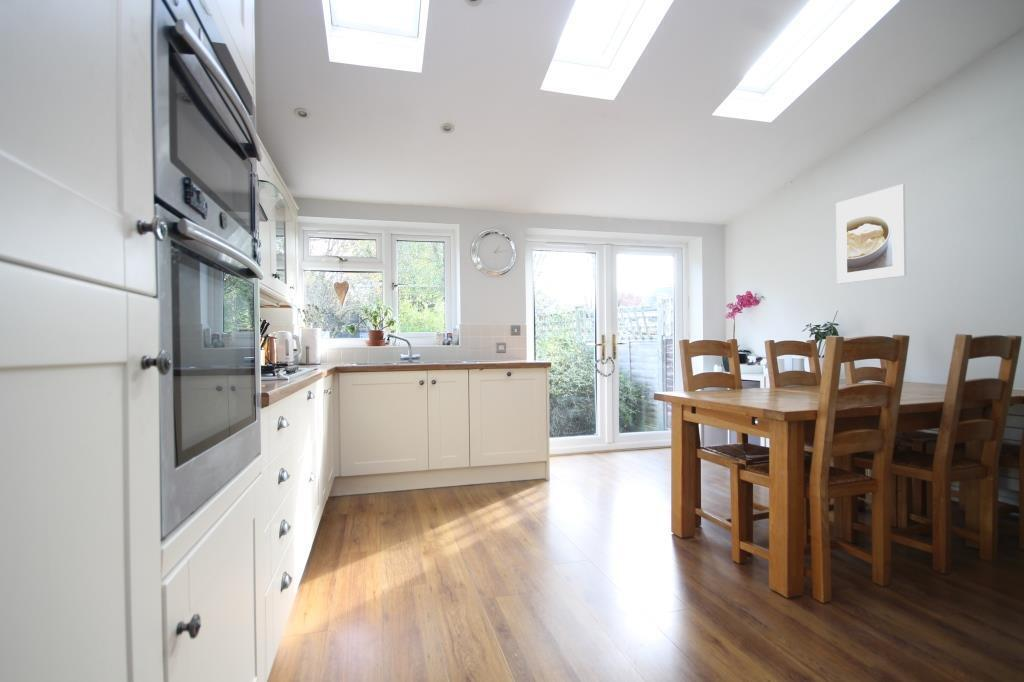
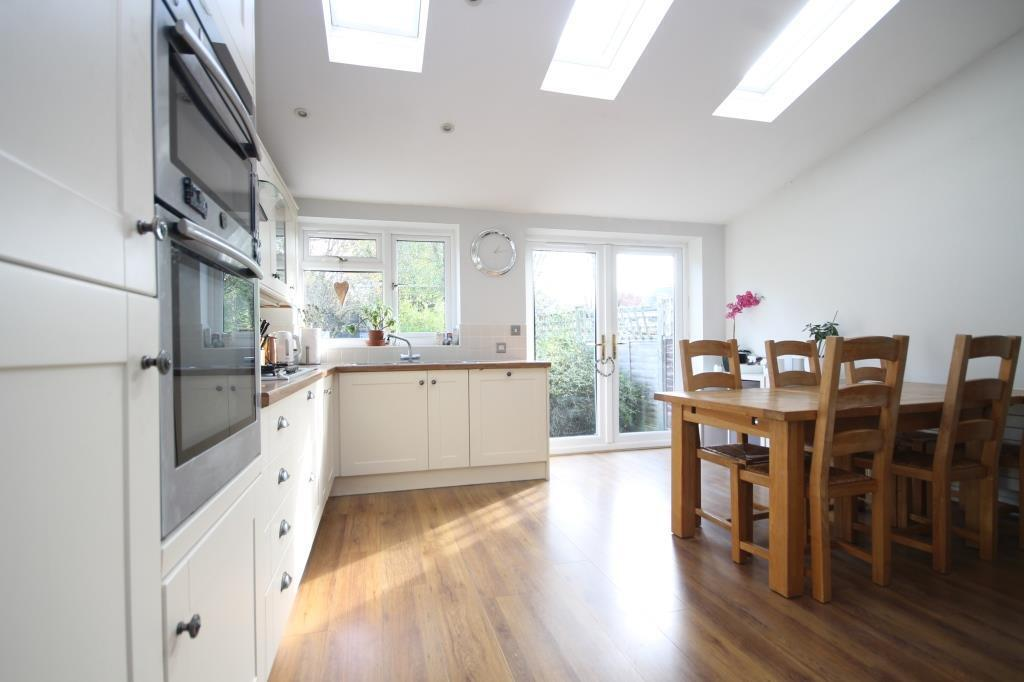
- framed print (868, 237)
